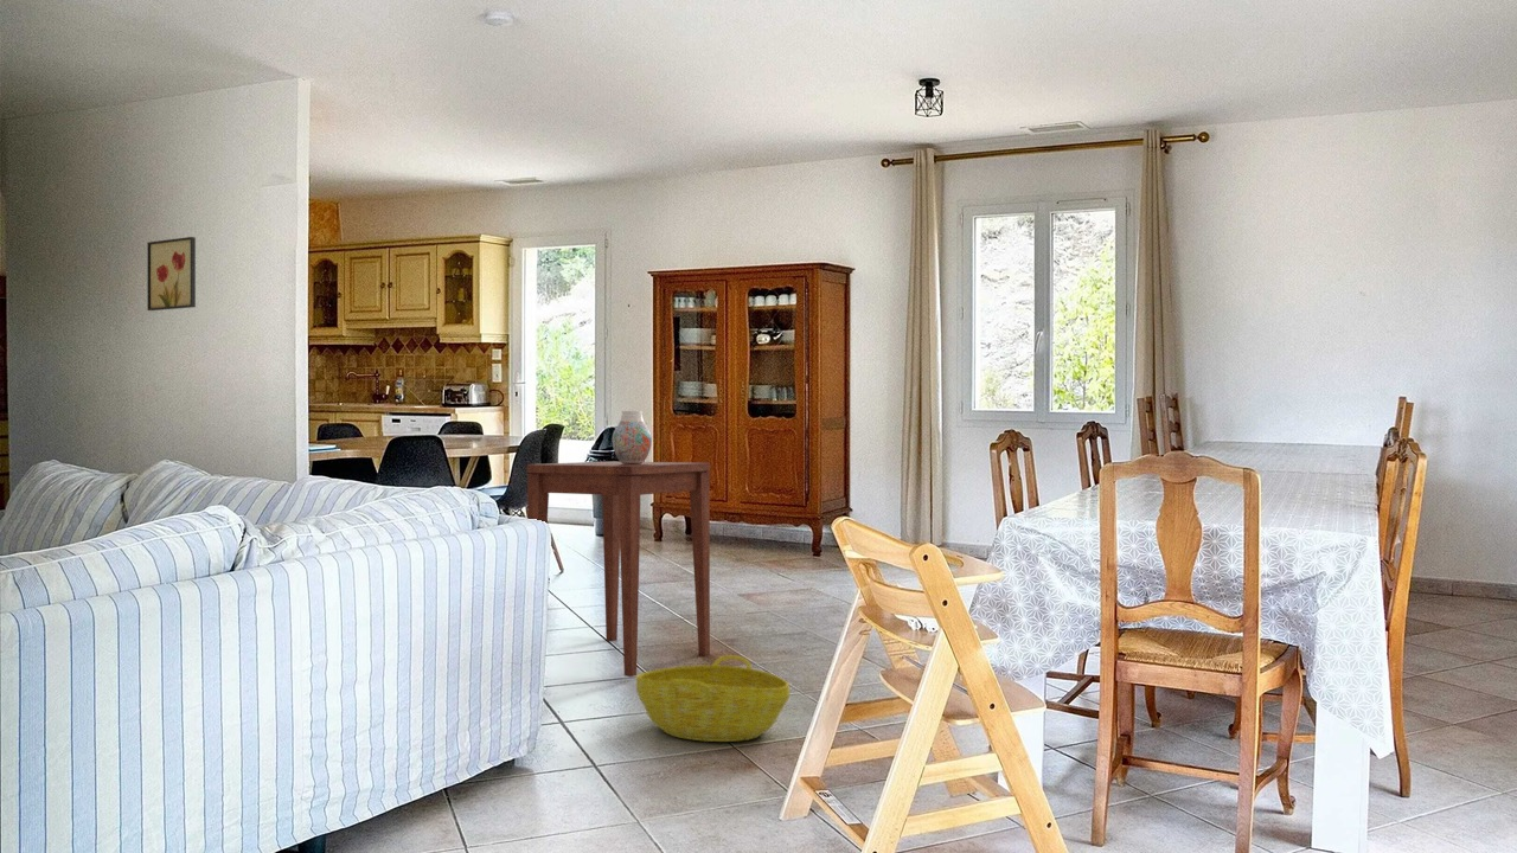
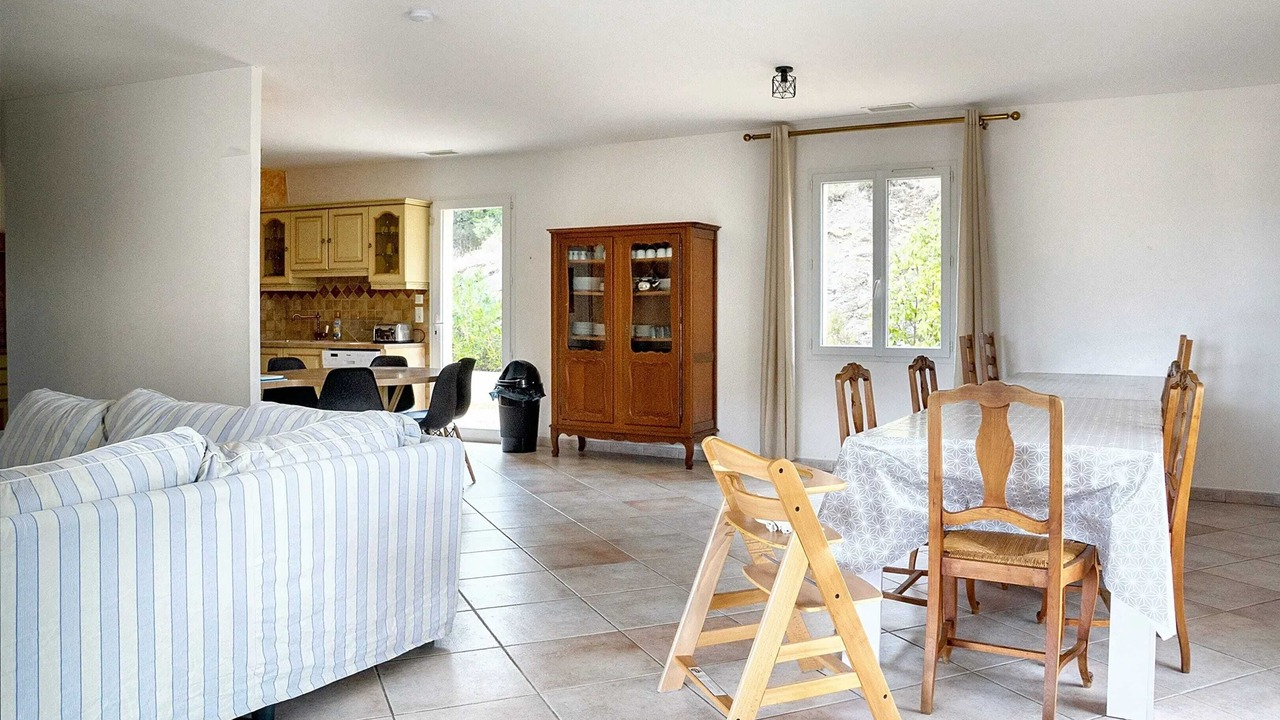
- wall art (172, 274)
- basket (711, 699)
- side table (619, 560)
- vase (632, 437)
